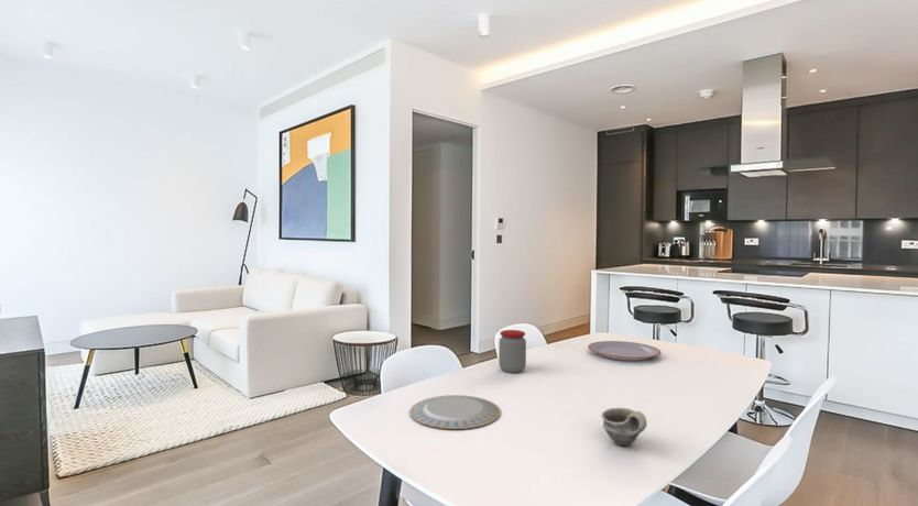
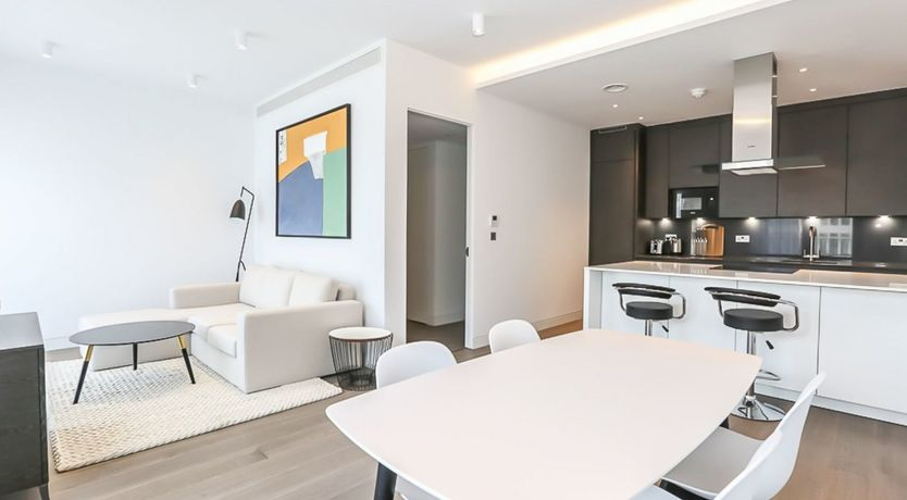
- jar (512, 351)
- cup (622, 425)
- chinaware (455, 408)
- plate (623, 351)
